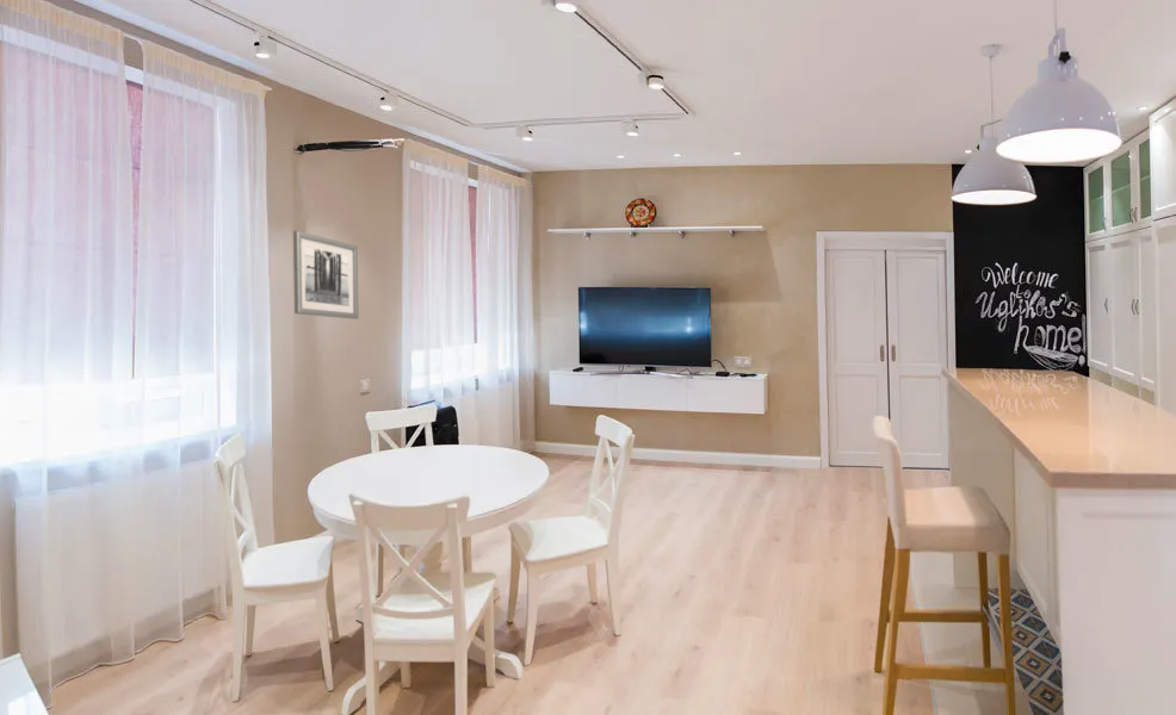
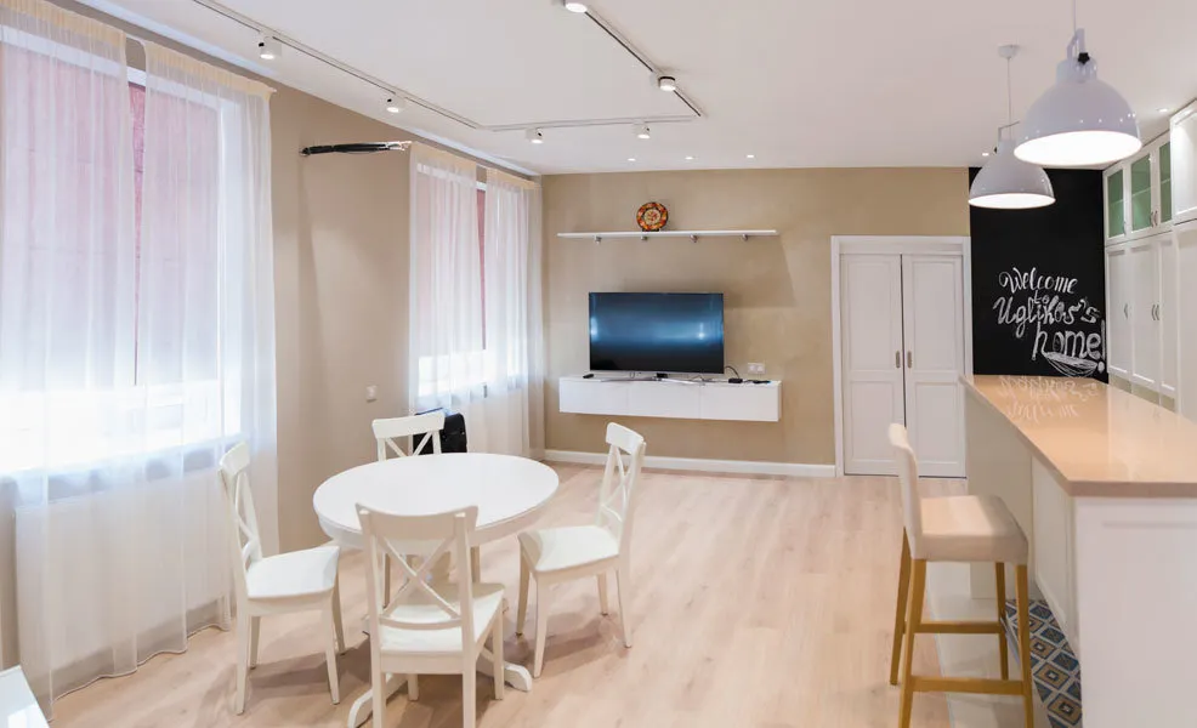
- wall art (328, 276)
